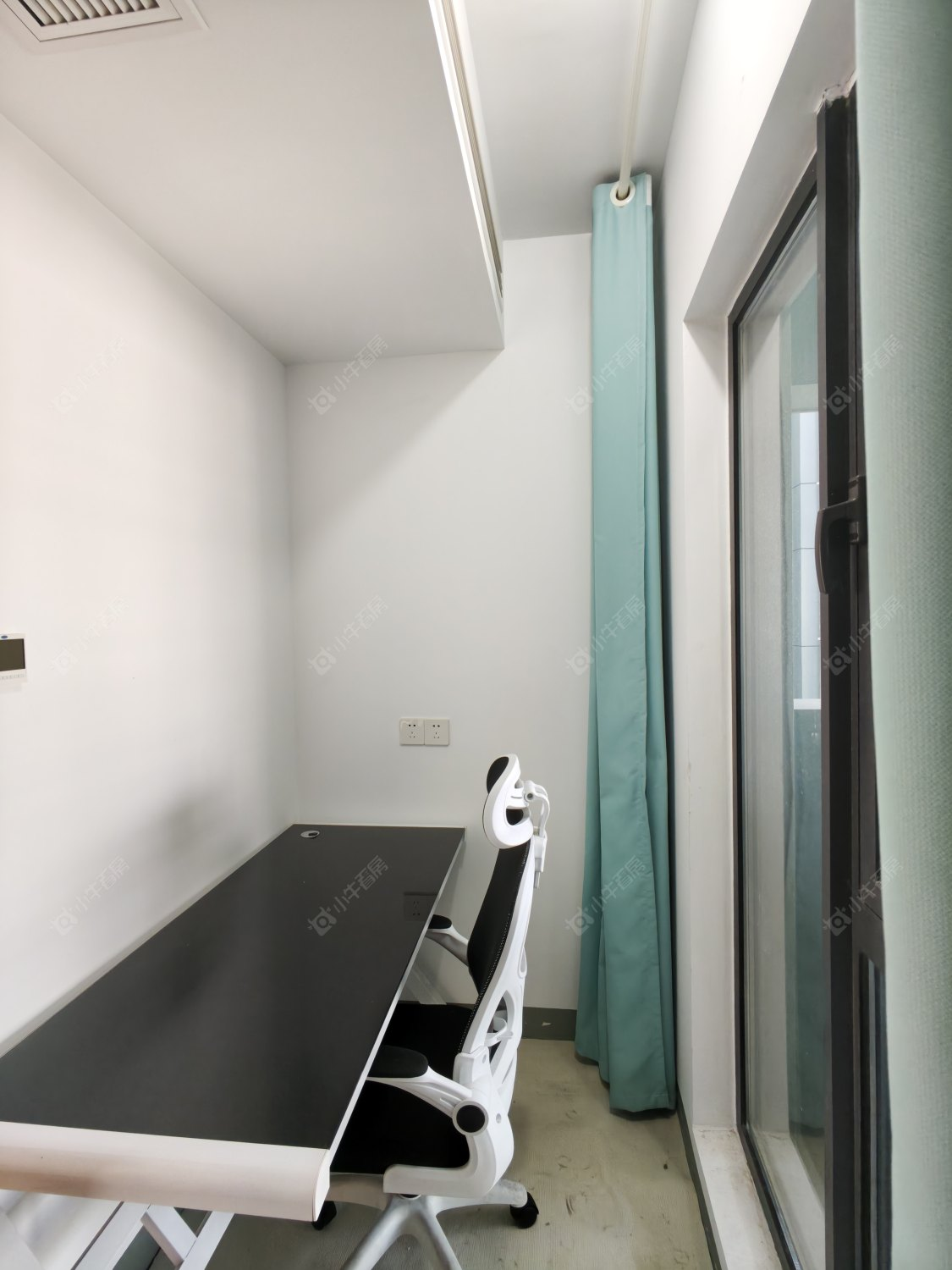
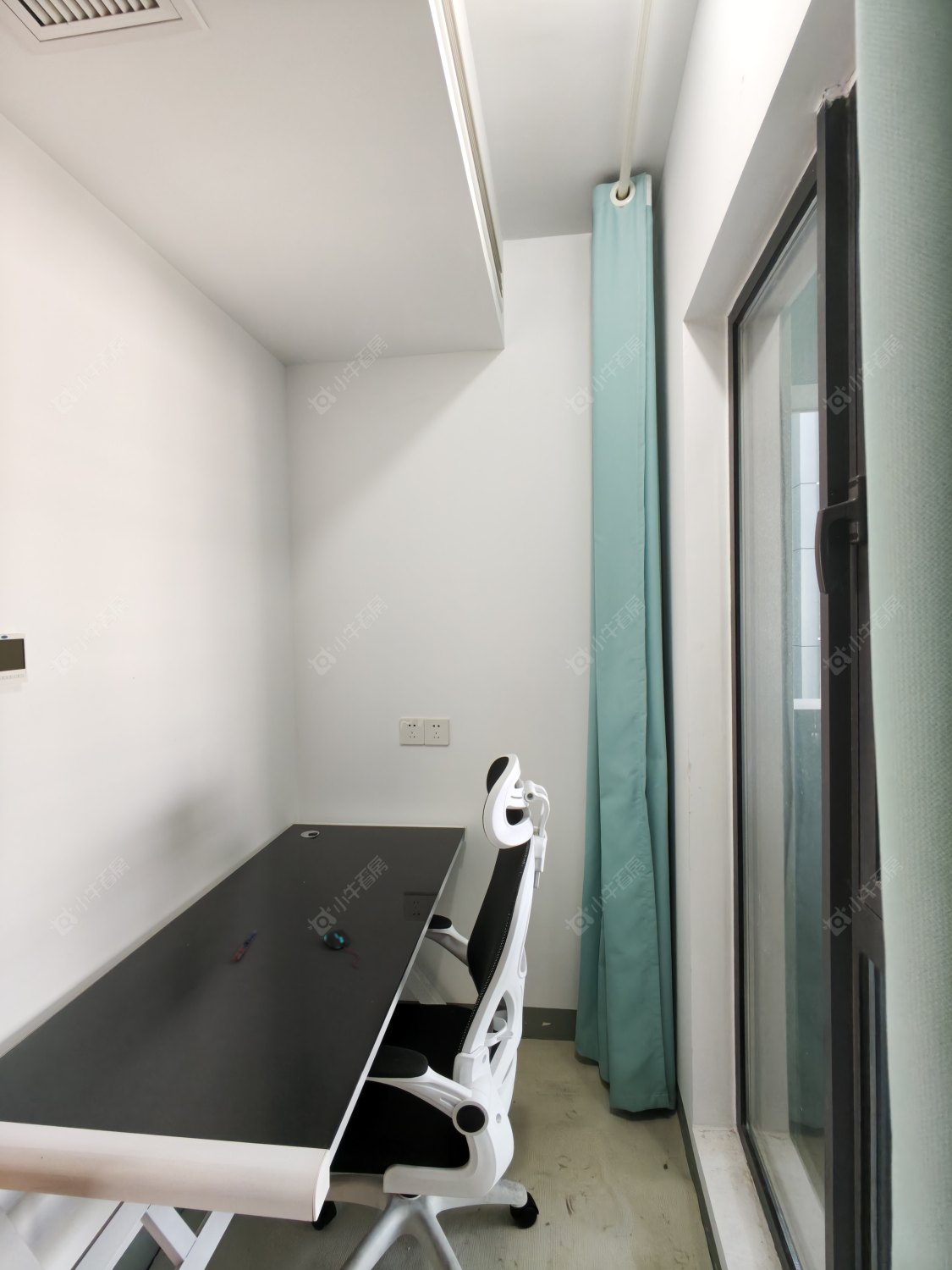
+ mouse (342, 945)
+ pen (245, 943)
